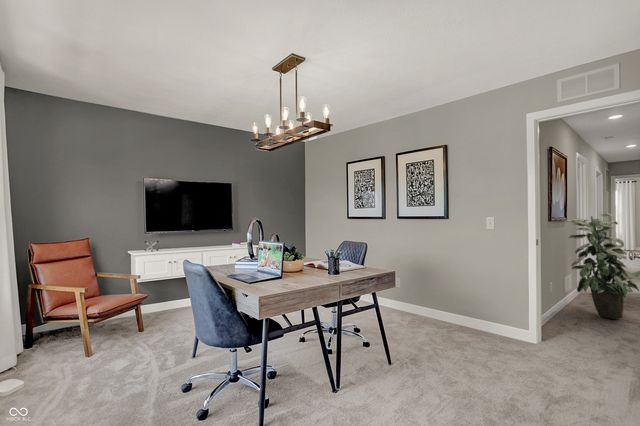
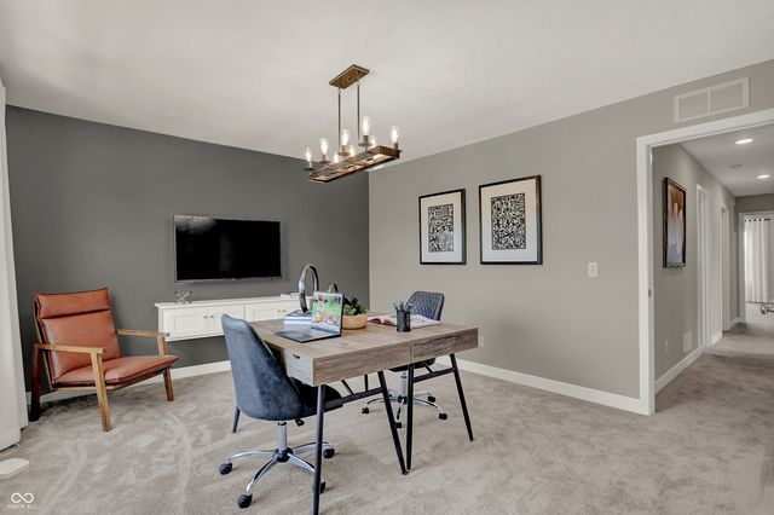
- indoor plant (601, 265)
